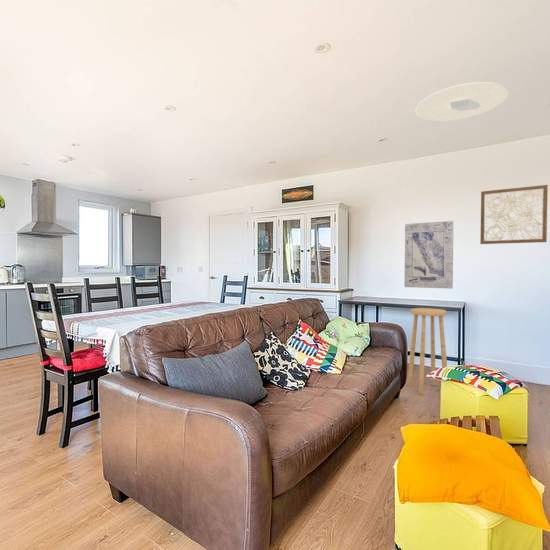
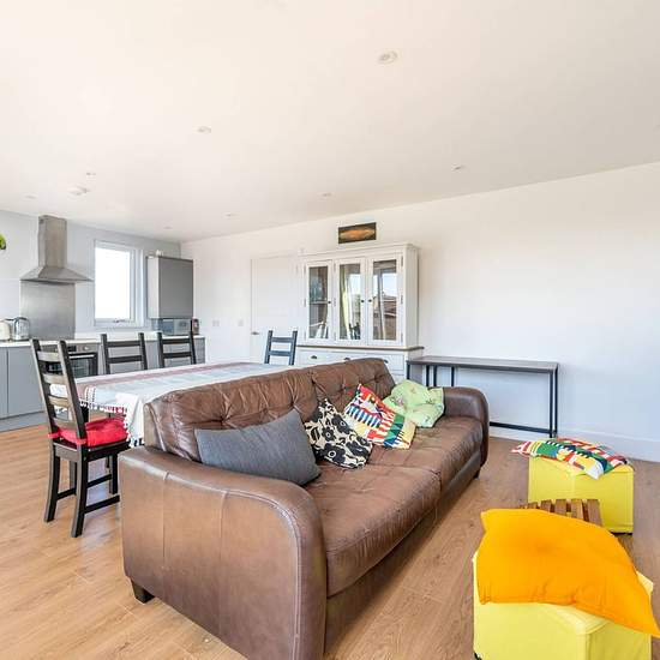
- wall art (513, 217)
- stool (424, 349)
- ceiling light (459, 99)
- wall art (428, 255)
